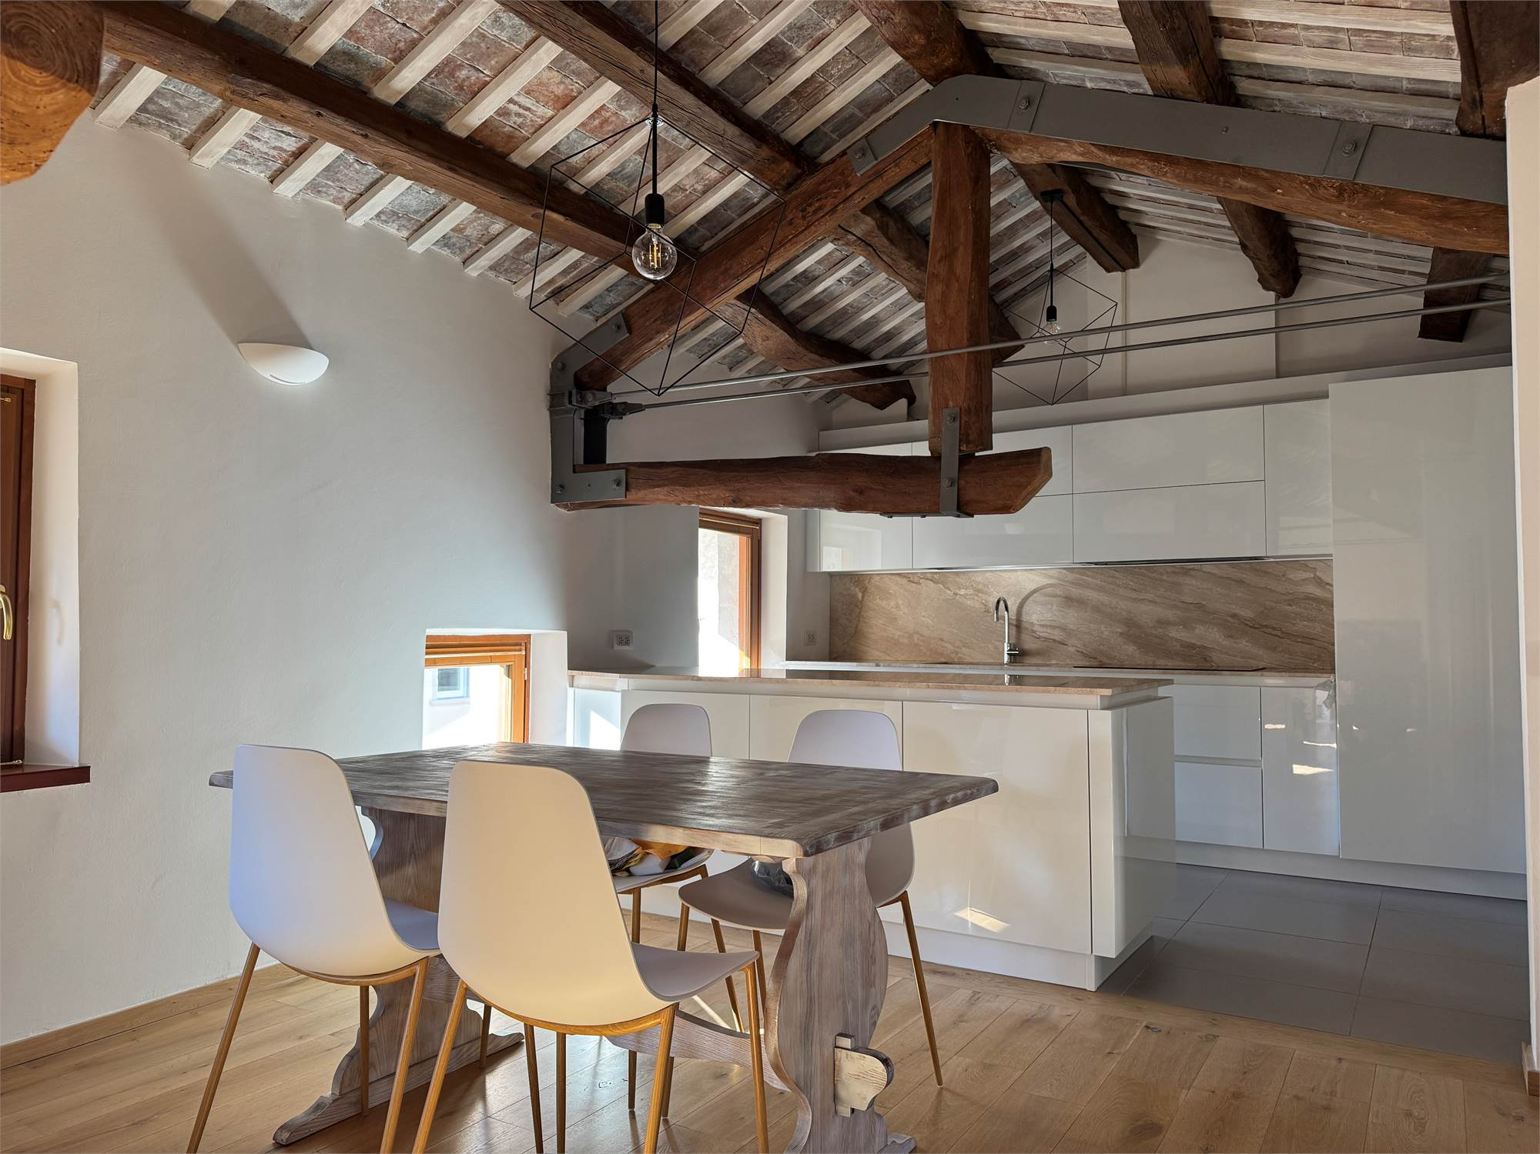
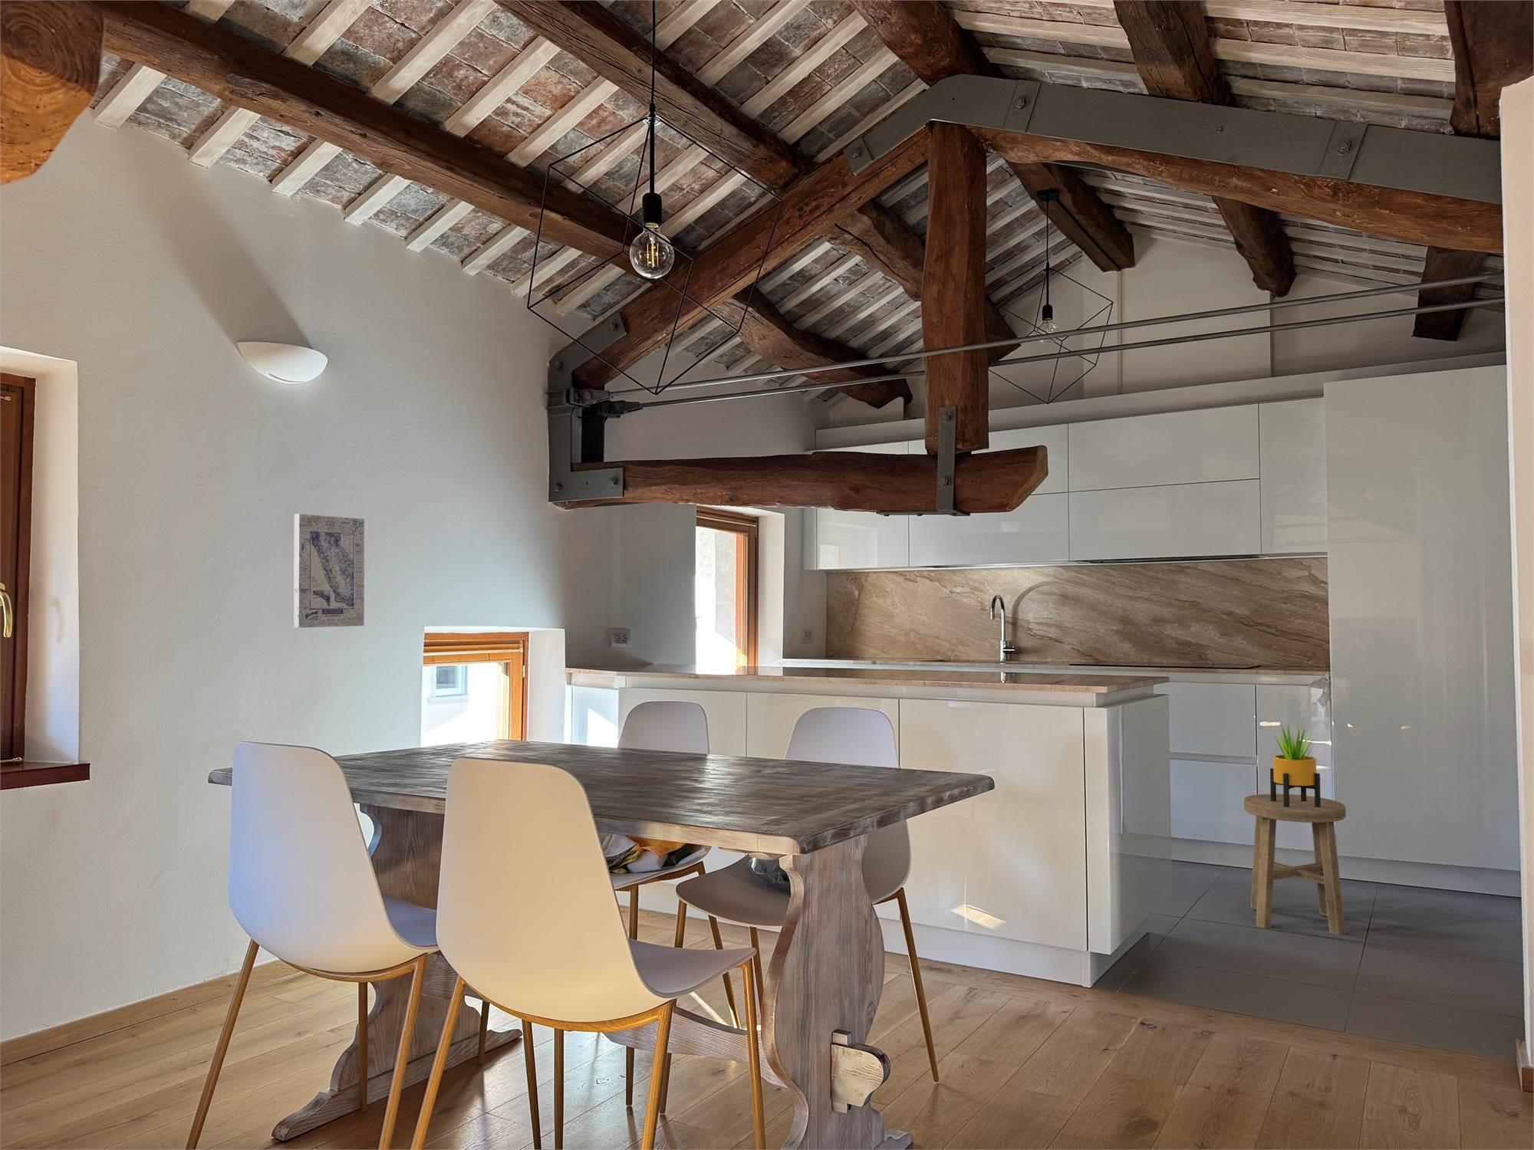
+ wall art (330, 571)
+ potted plant (1294, 763)
+ stool (1295, 866)
